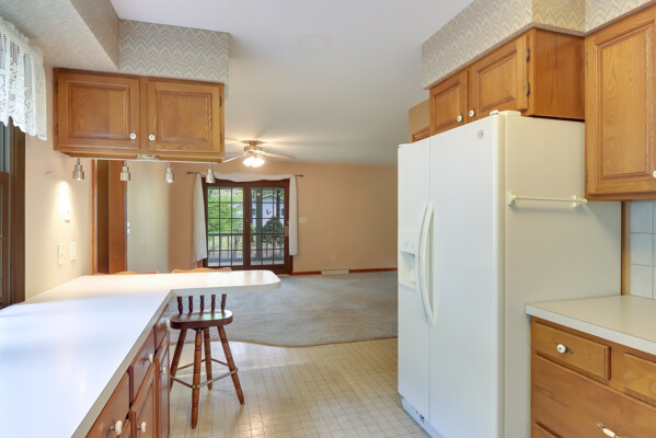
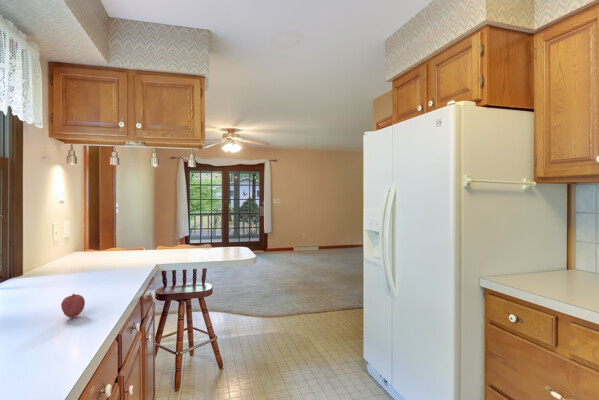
+ fruit (73, 305)
